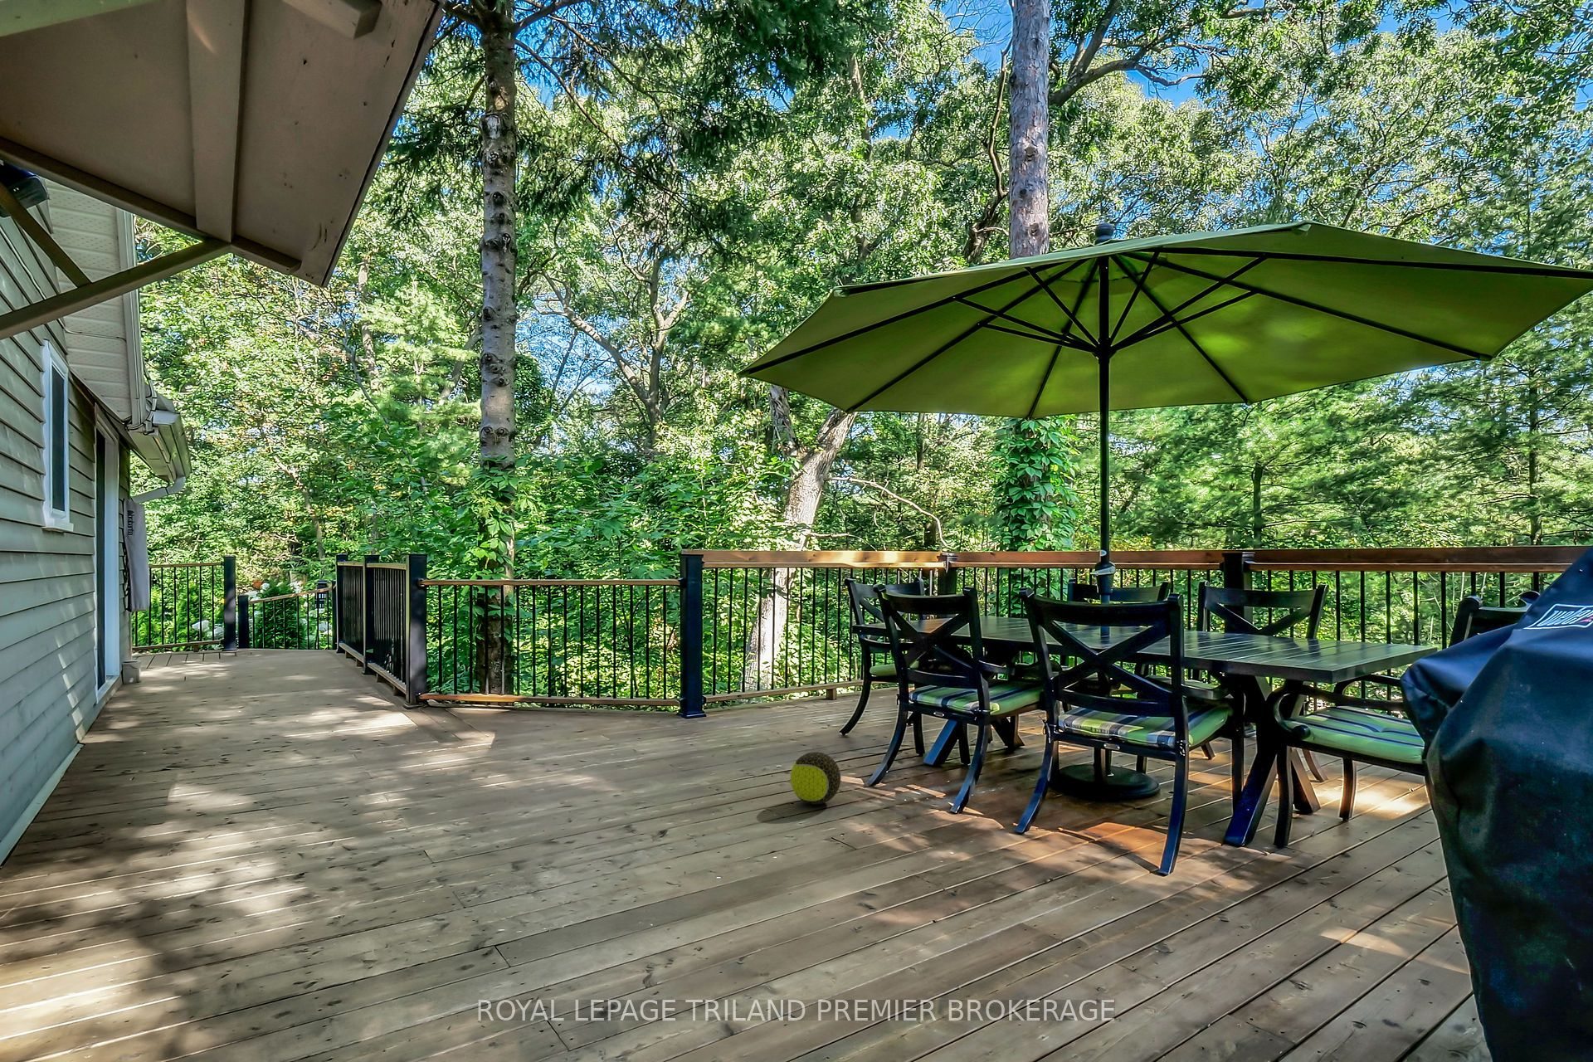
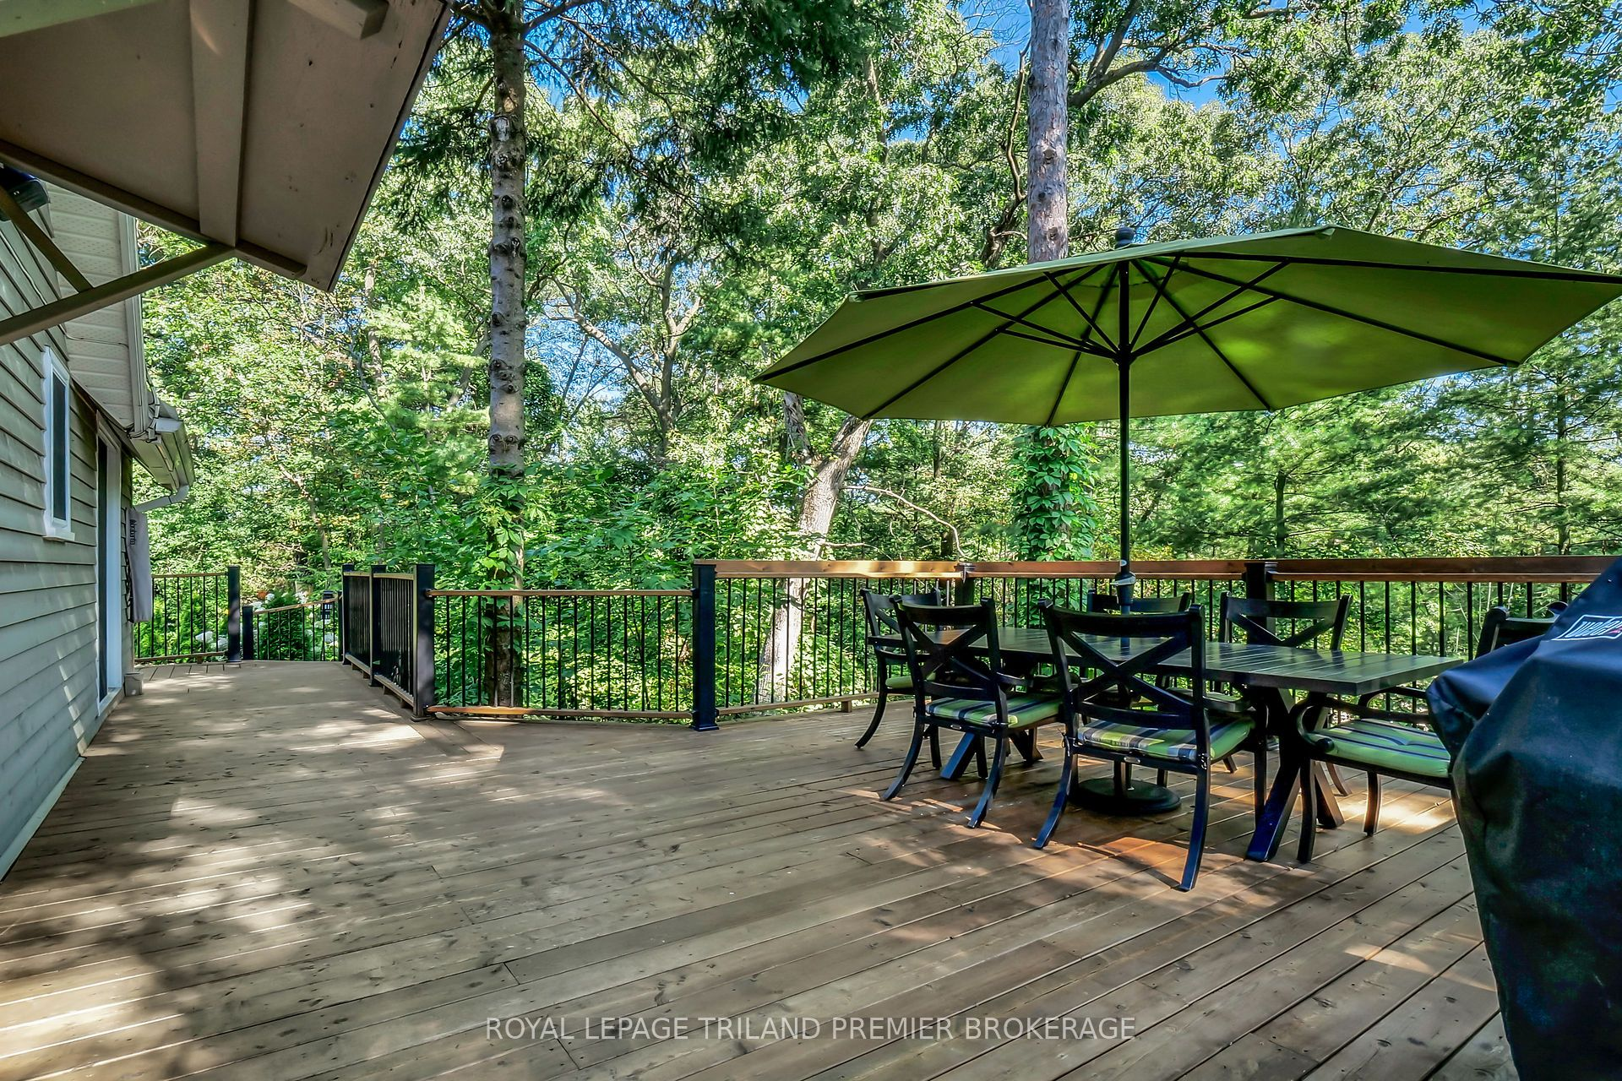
- decorative ball (814, 778)
